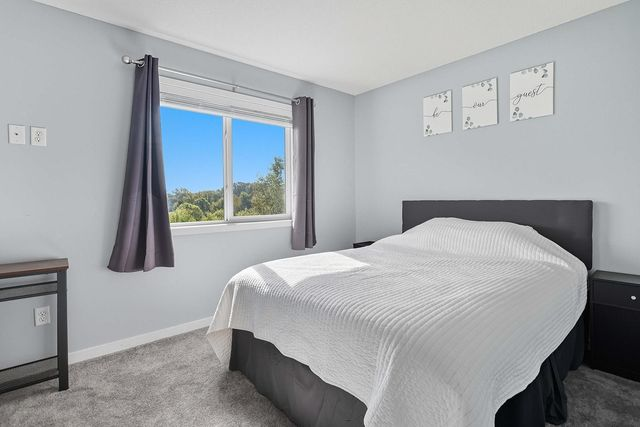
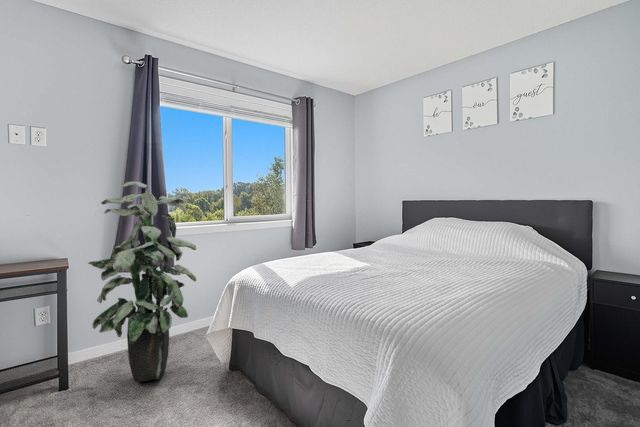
+ indoor plant (143, 278)
